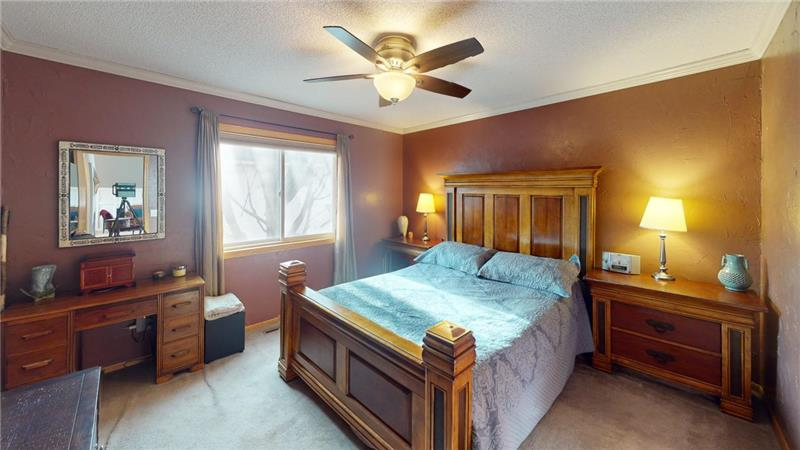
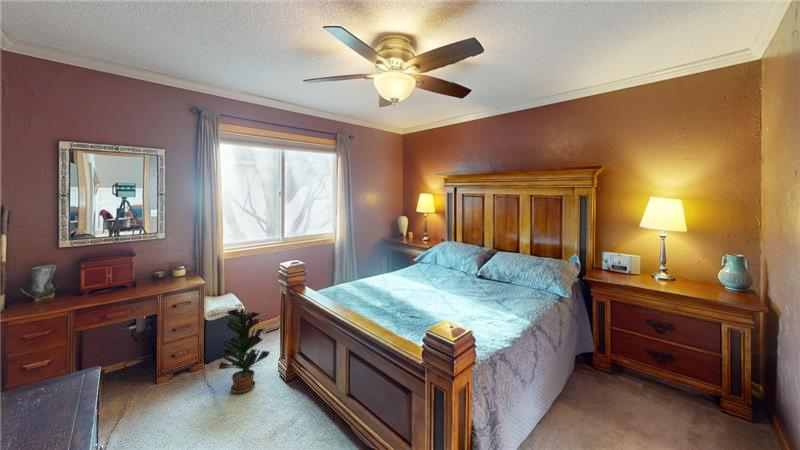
+ potted plant (240, 348)
